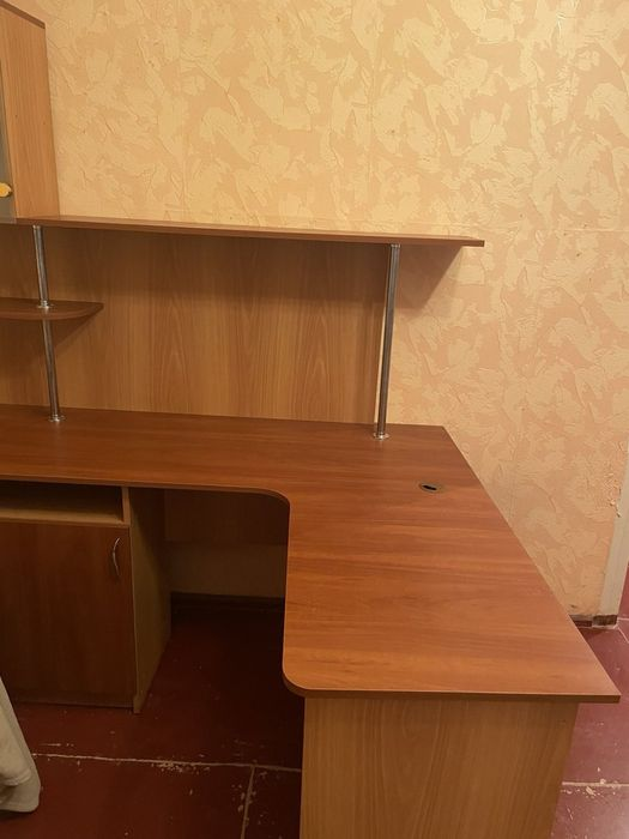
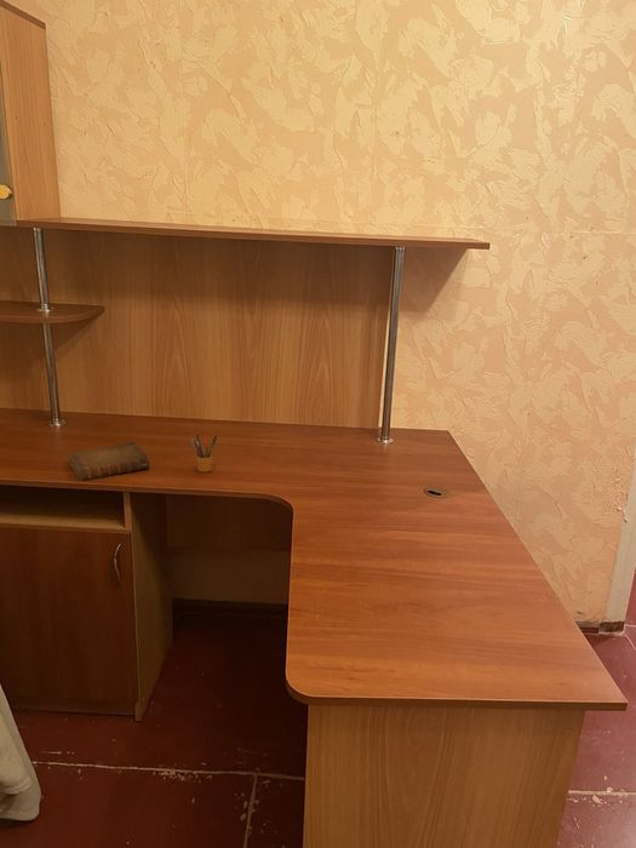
+ book (109, 460)
+ pencil box (206, 451)
